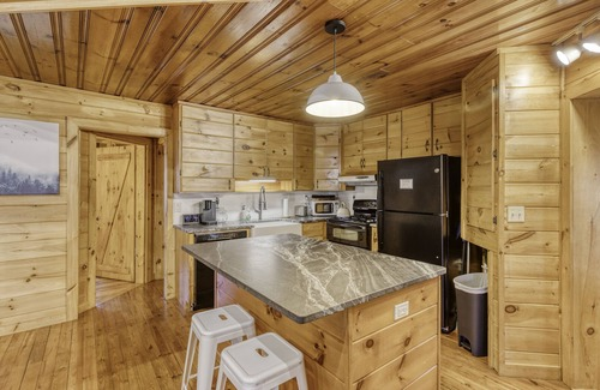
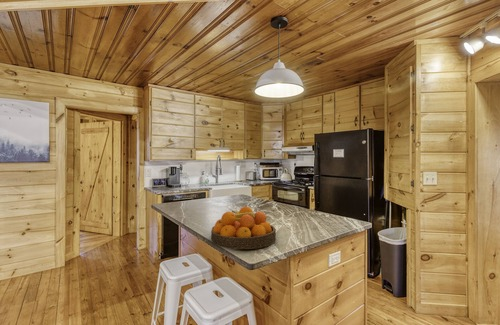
+ fruit bowl (243, 224)
